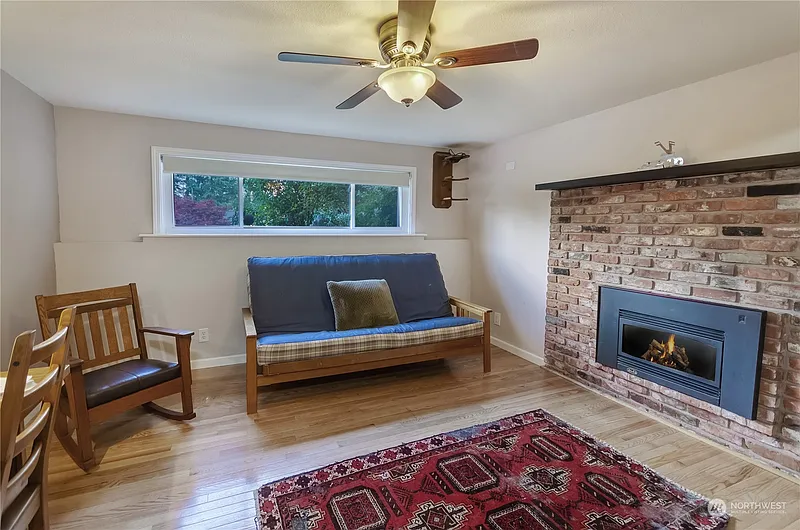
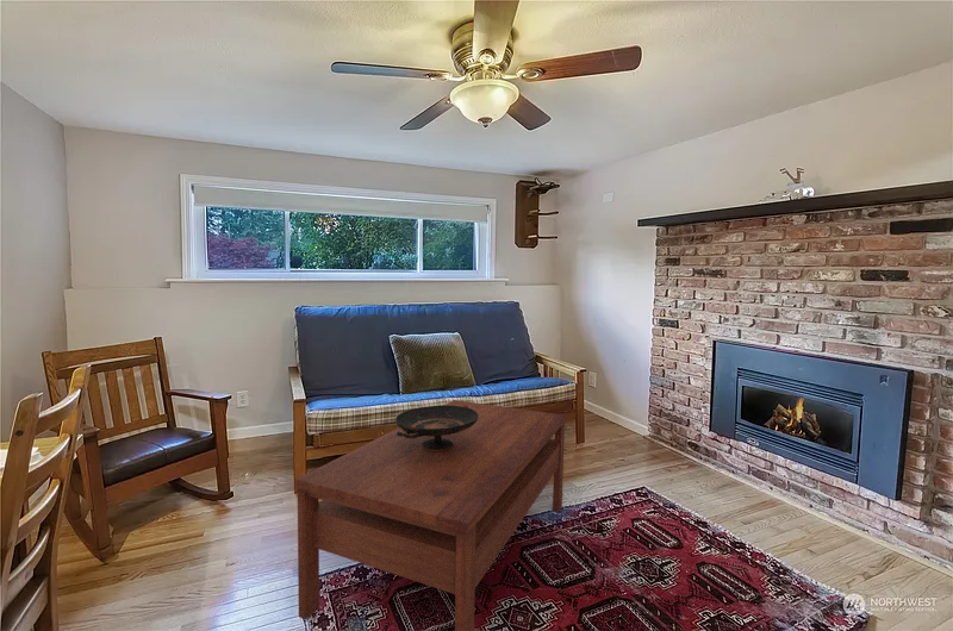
+ coffee table (457, 496)
+ decorative bowl (437, 429)
